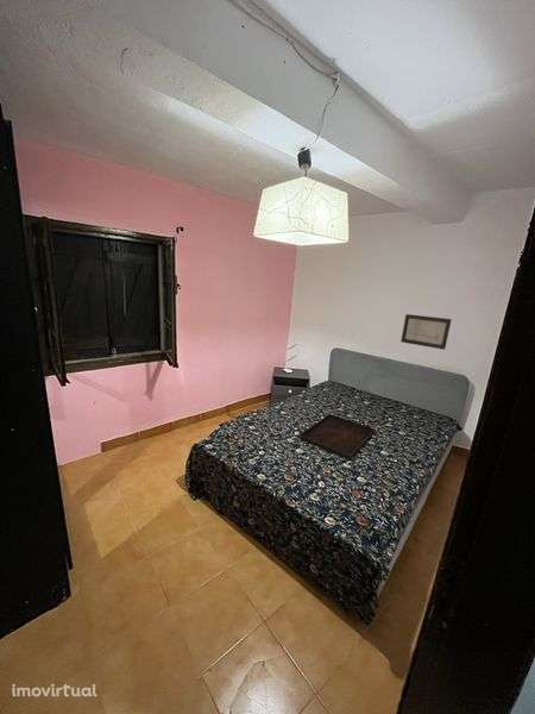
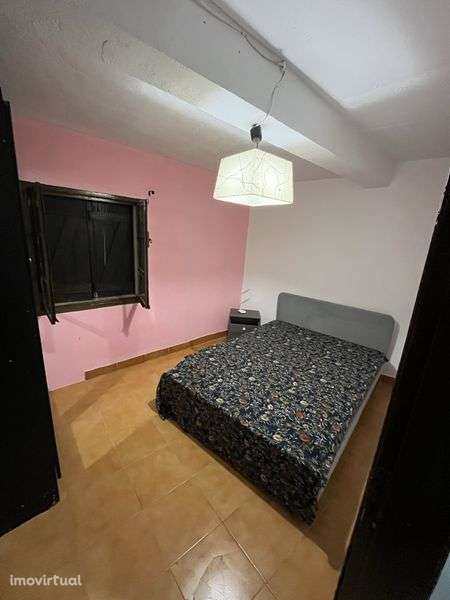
- wall art (424, 331)
- serving tray (338, 433)
